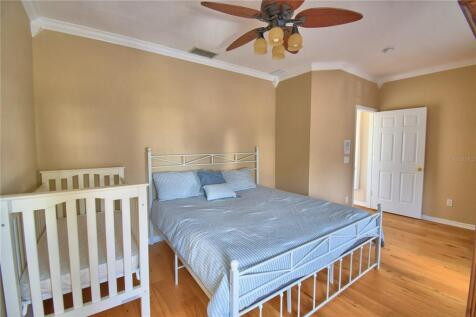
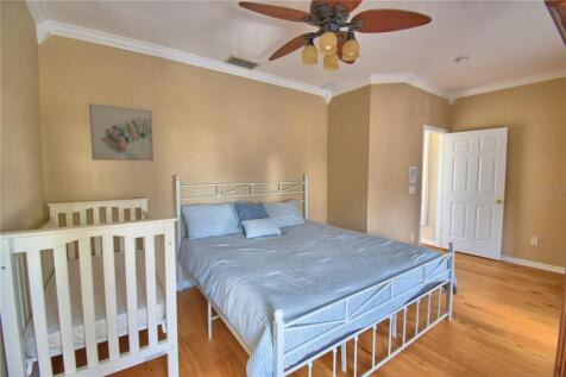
+ wall art (122, 133)
